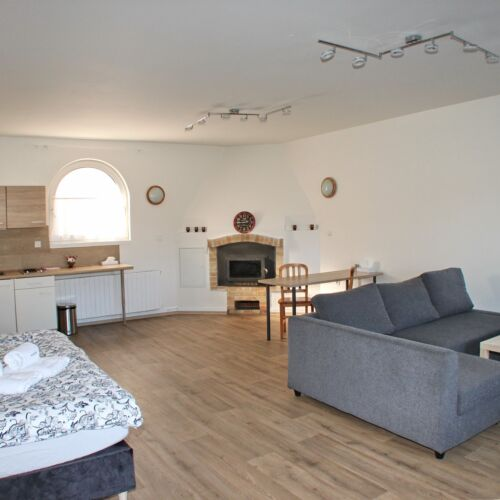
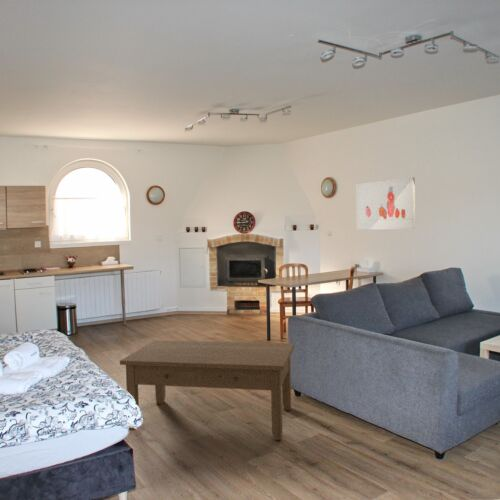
+ coffee table (212, 385)
+ wall art (383, 205)
